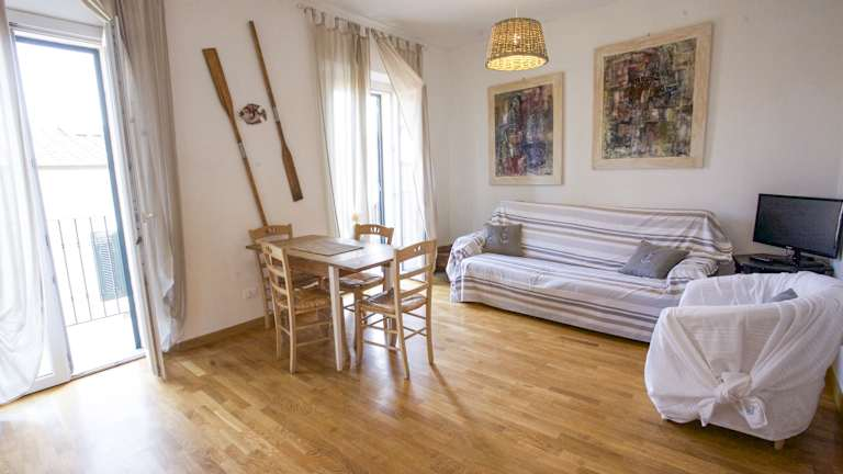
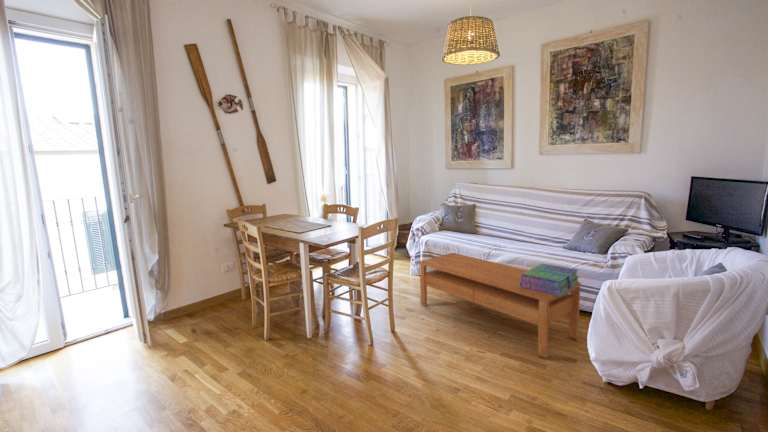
+ stack of books (549, 277)
+ coffee table (490, 295)
